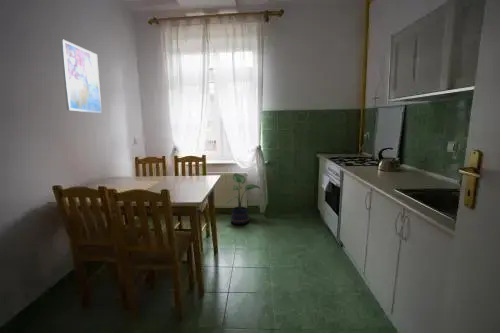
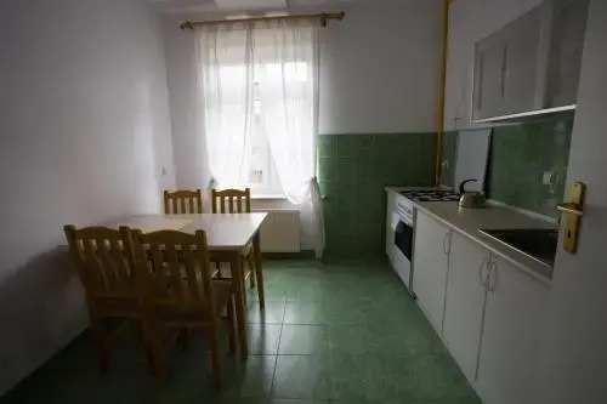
- potted plant (241, 198)
- wall art (83, 80)
